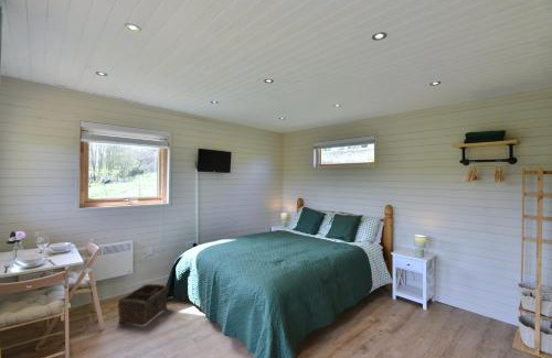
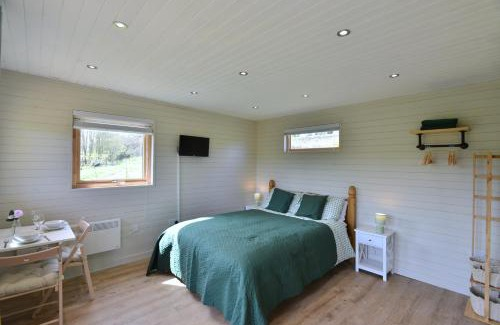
- basket (146, 301)
